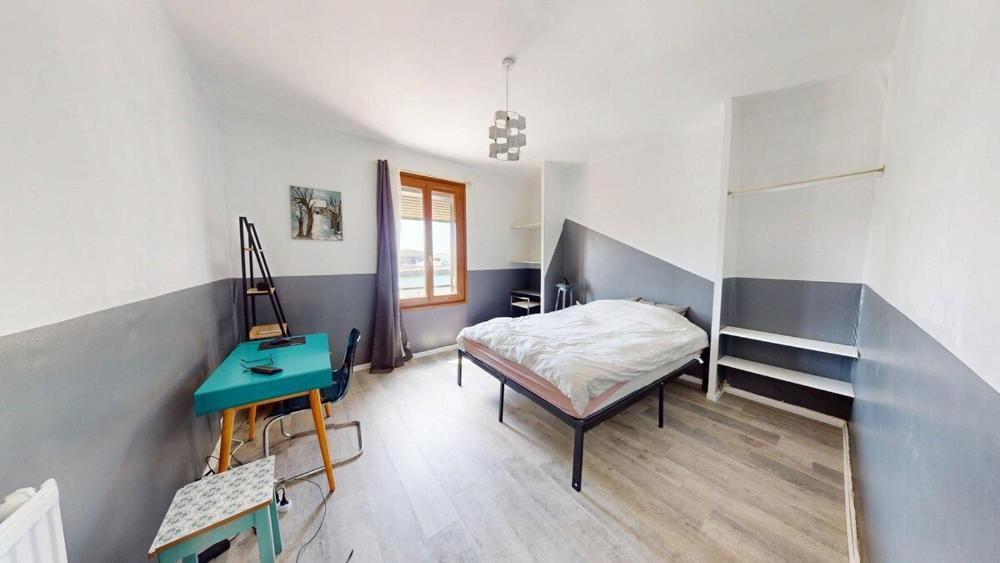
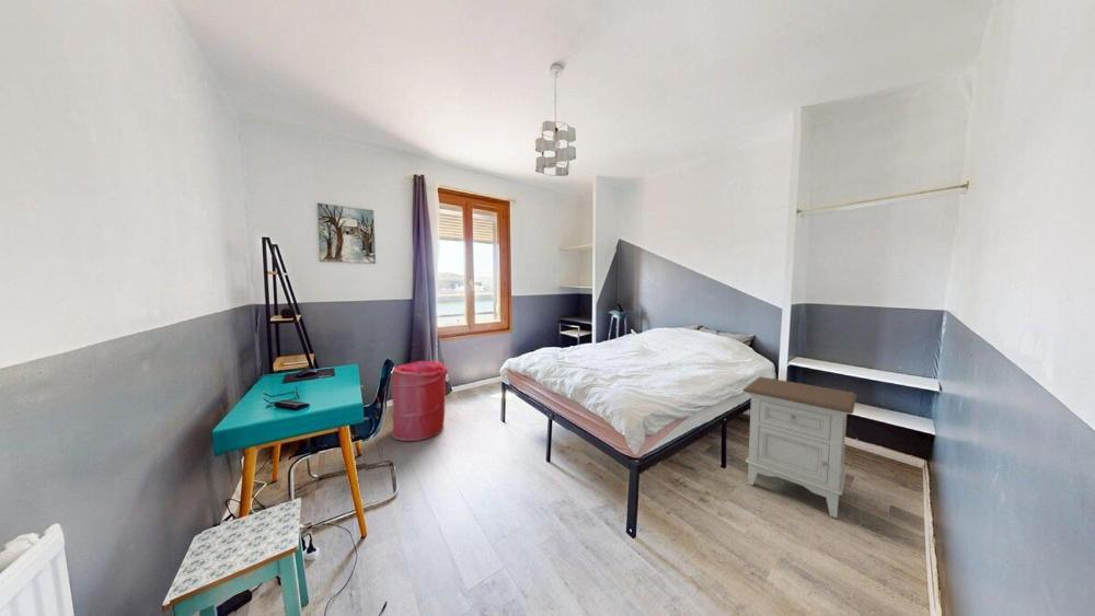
+ laundry hamper (419, 397)
+ nightstand (795, 440)
